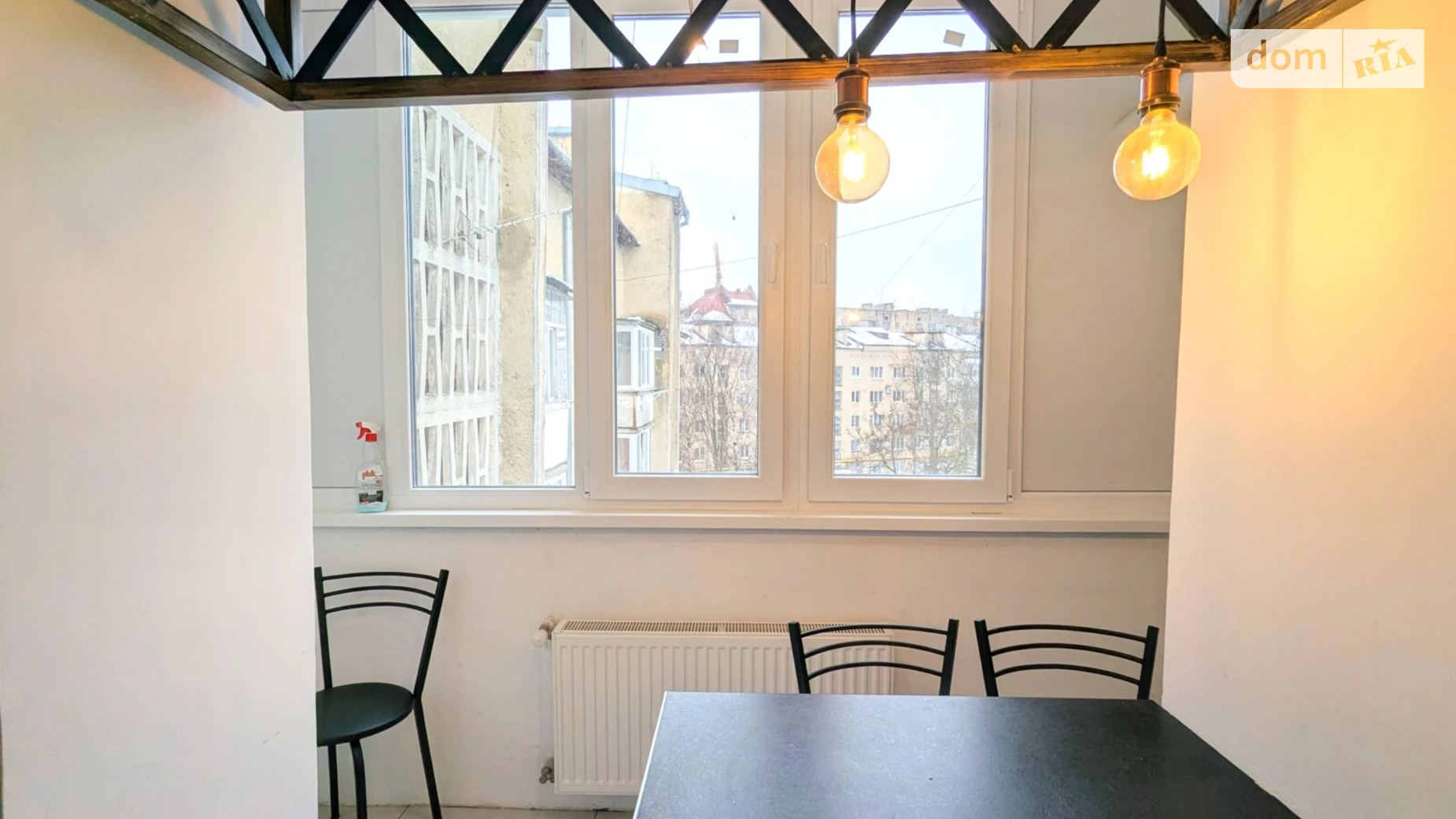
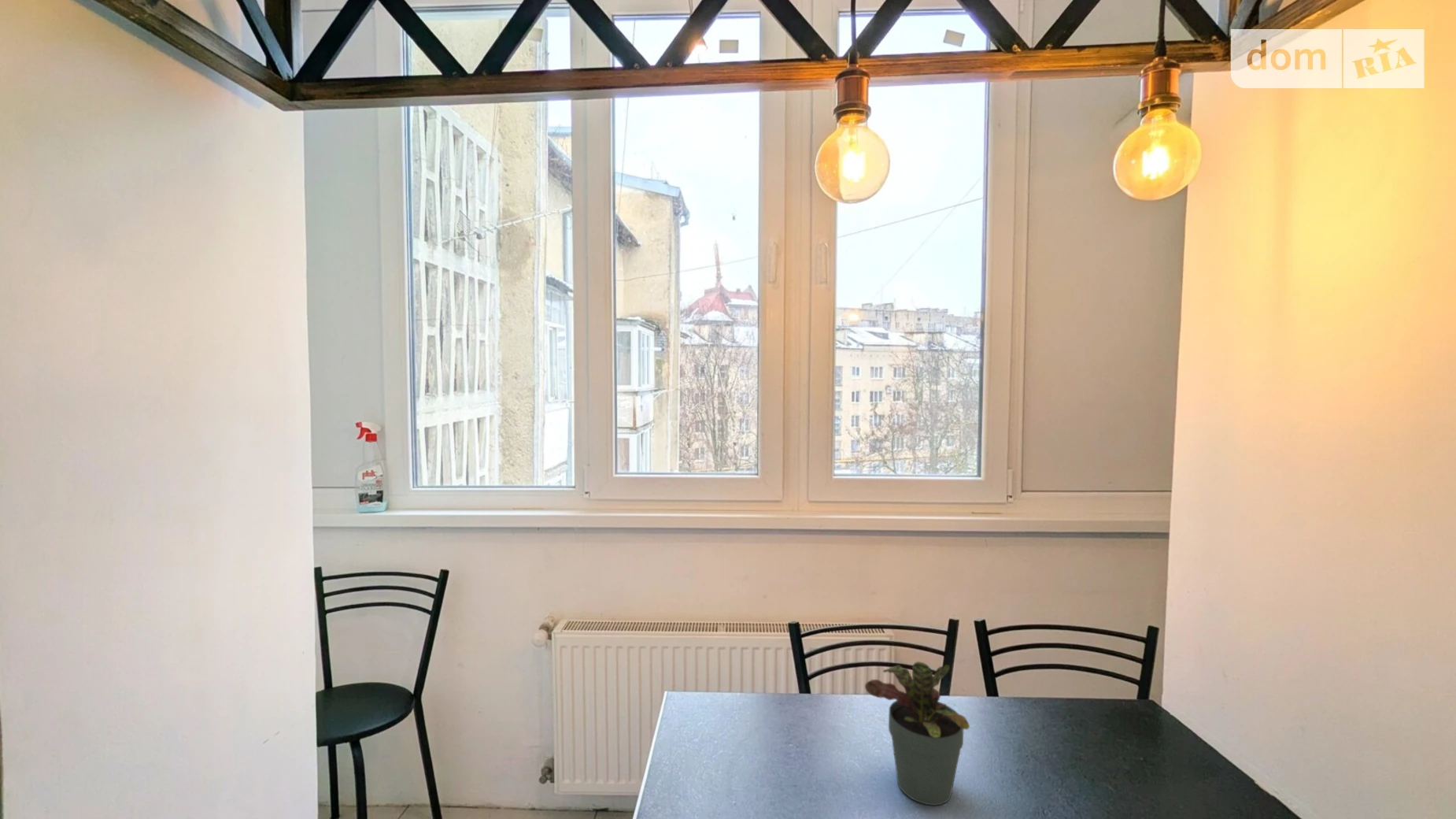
+ potted plant (914, 721)
